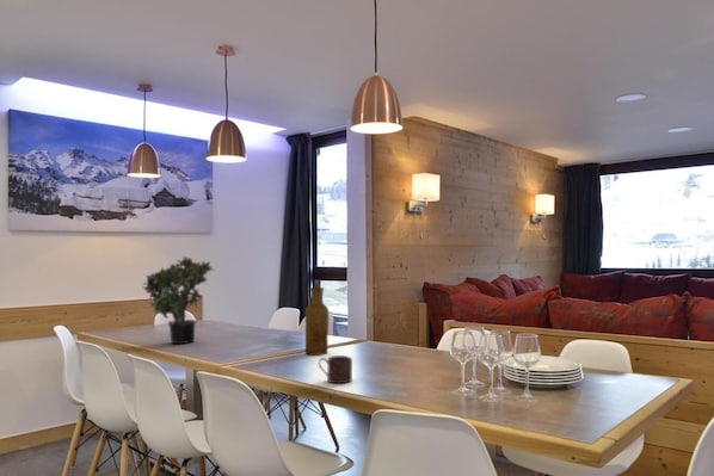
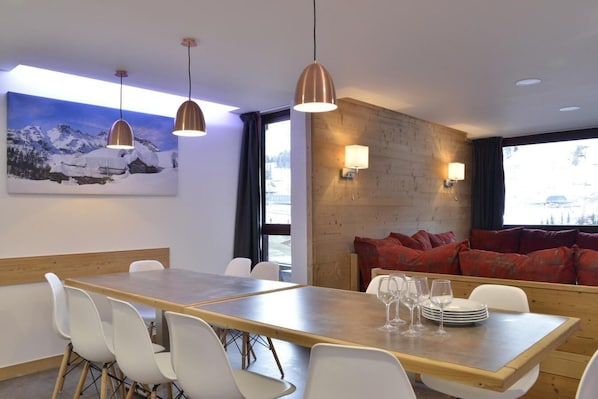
- potted plant (184, 298)
- mug (336, 369)
- vase (316, 320)
